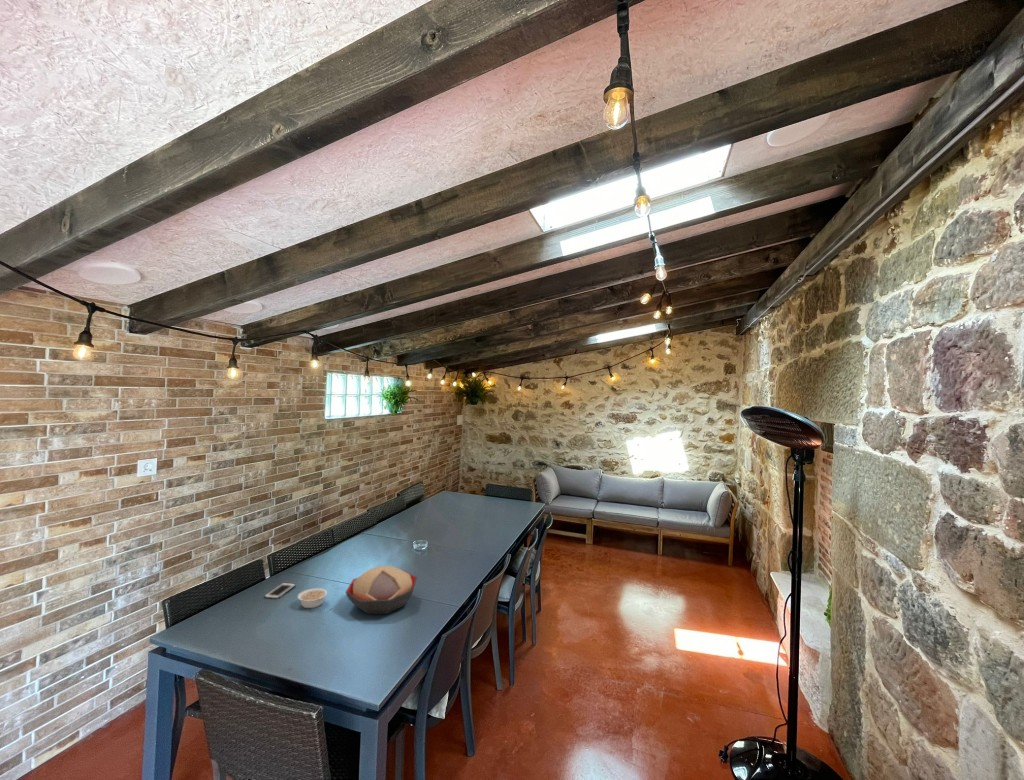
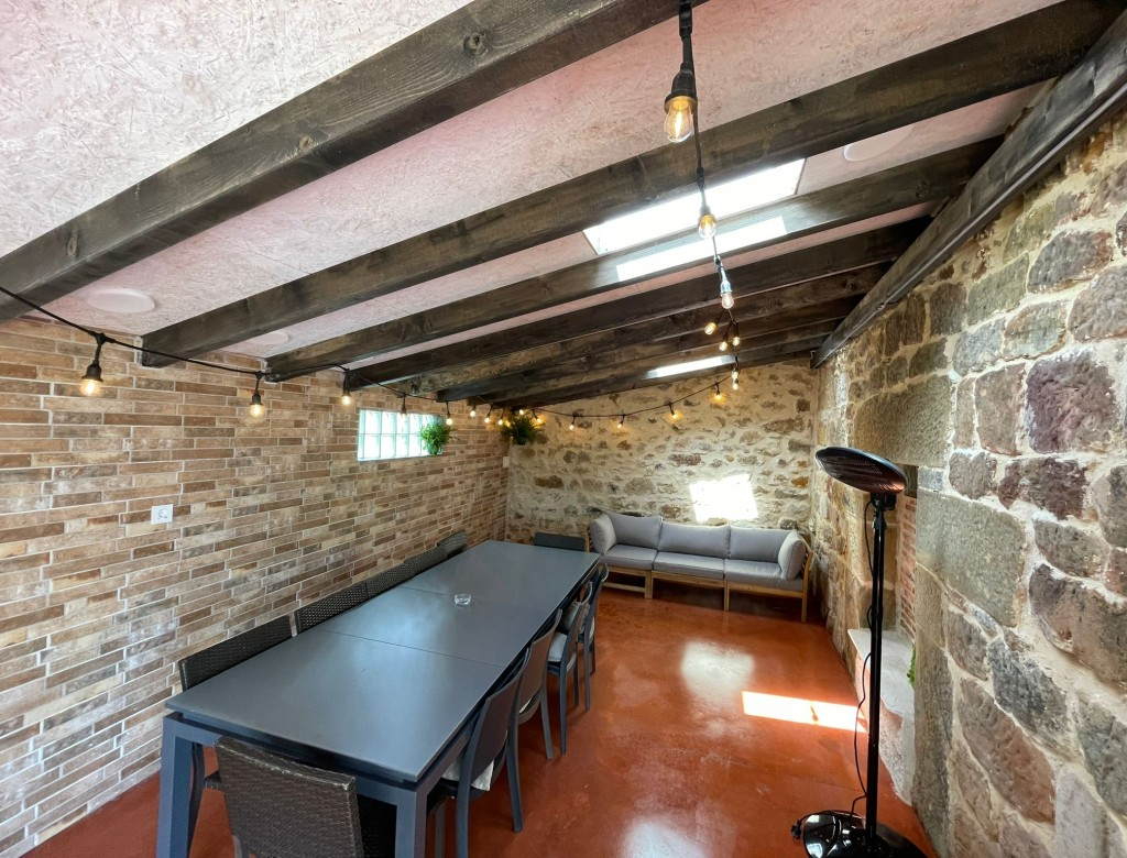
- legume (313, 598)
- decorative bowl (382, 586)
- cell phone (280, 590)
